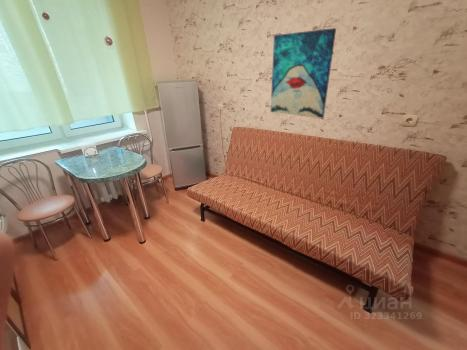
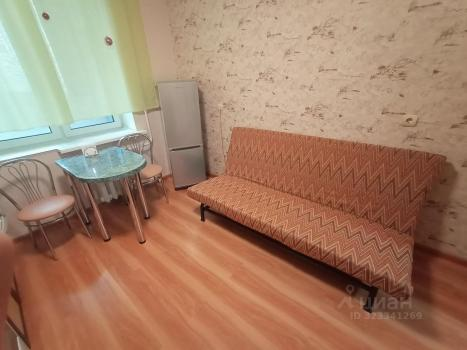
- wall art (298, 76)
